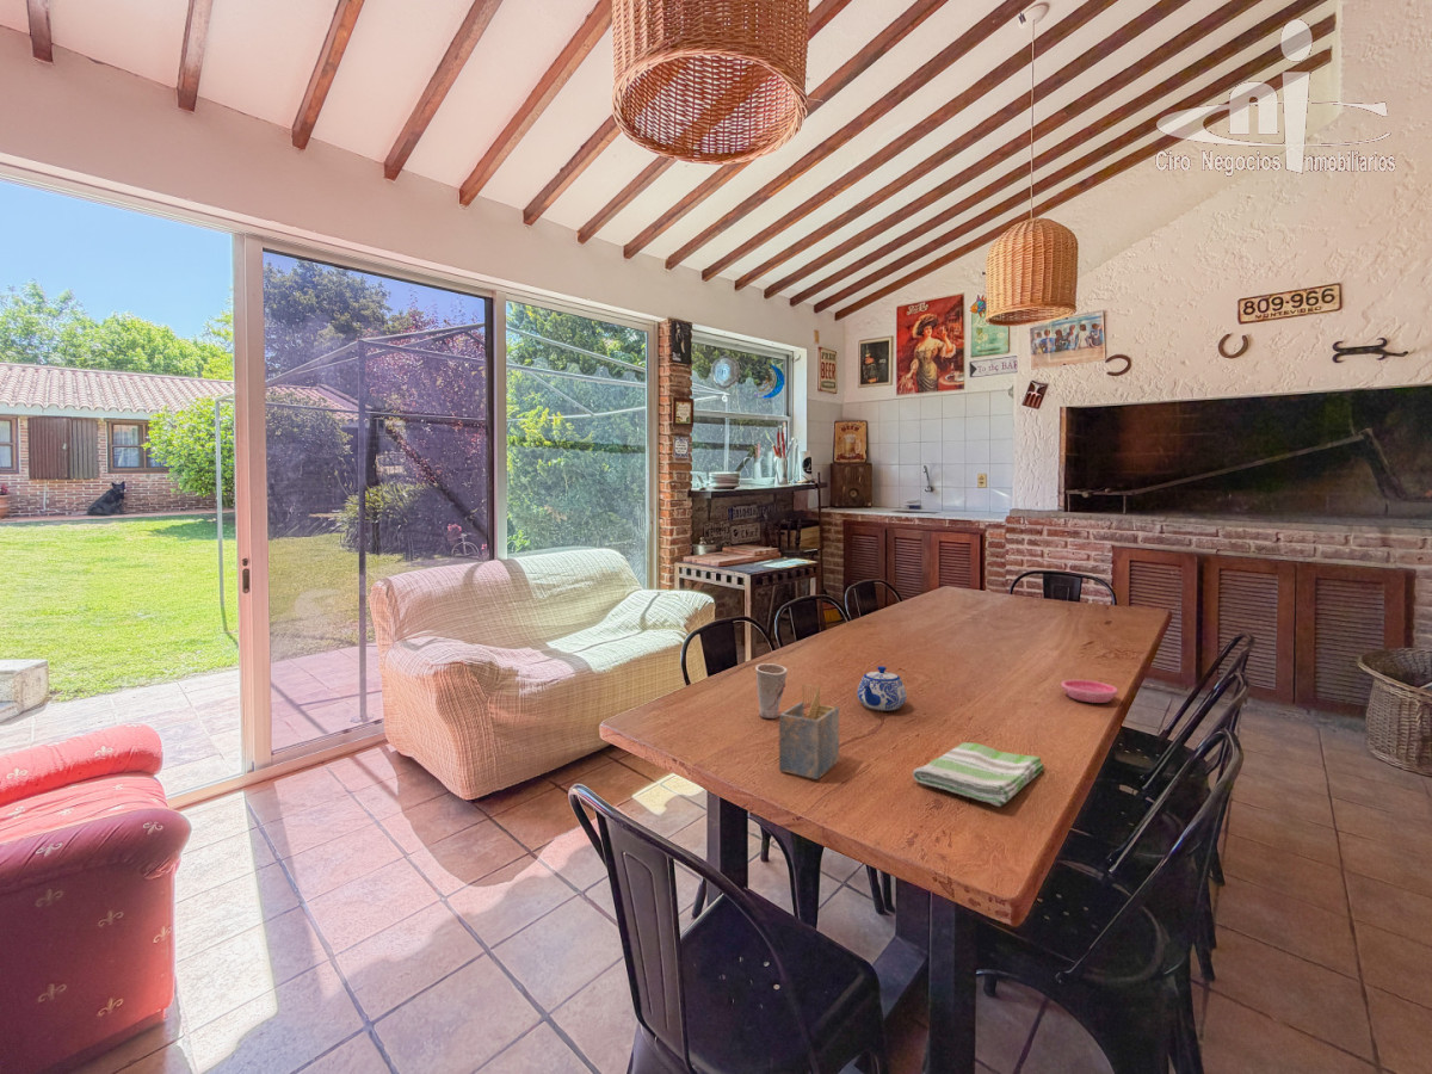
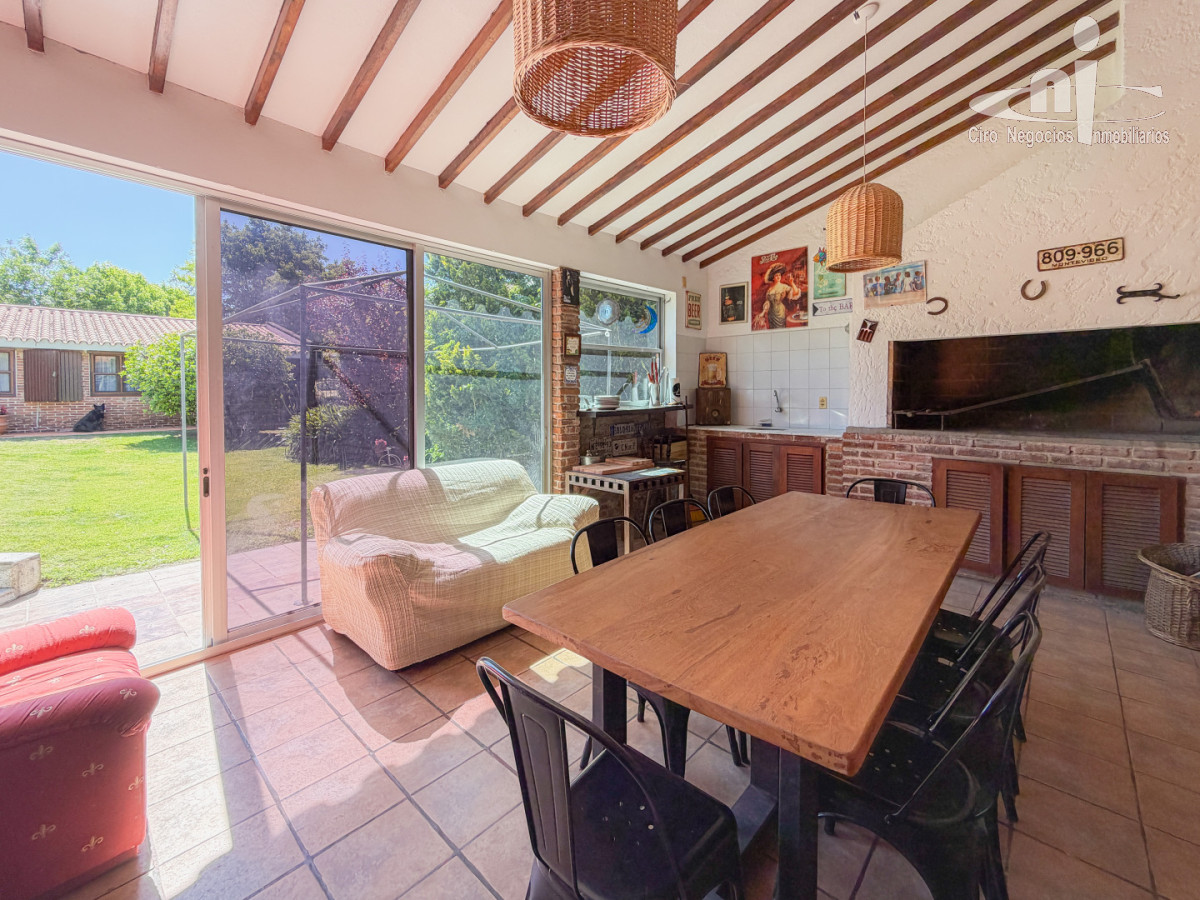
- saucer (1088, 691)
- teapot (879, 687)
- cup (771, 691)
- dish towel (979, 766)
- napkin holder (809, 728)
